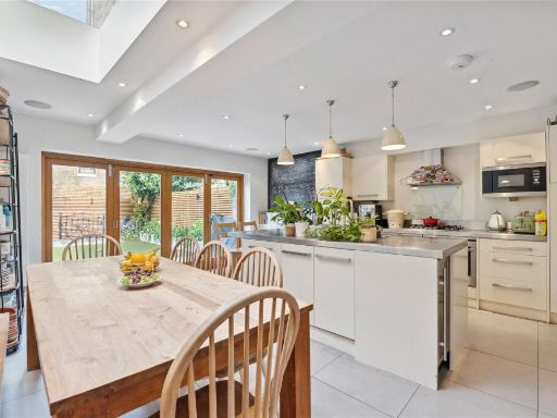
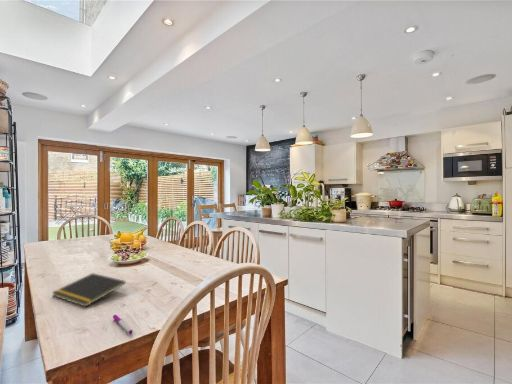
+ notepad (89, 288)
+ pen (122, 323)
